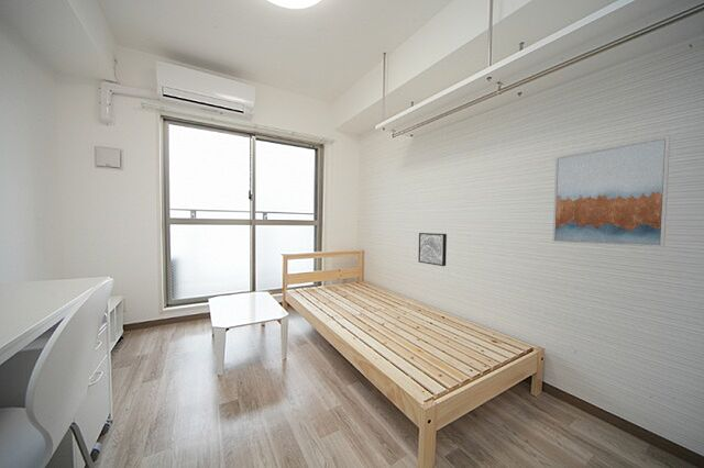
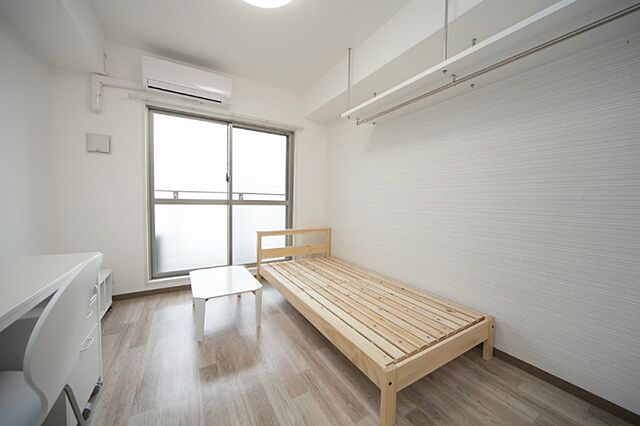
- wall art (603, 196)
- wall art (431, 248)
